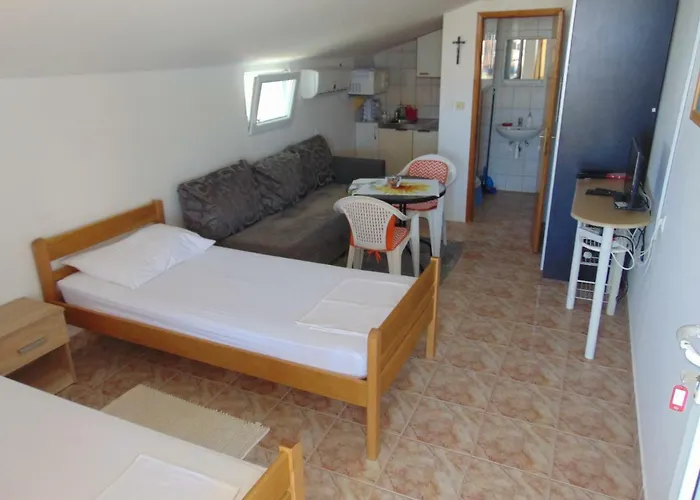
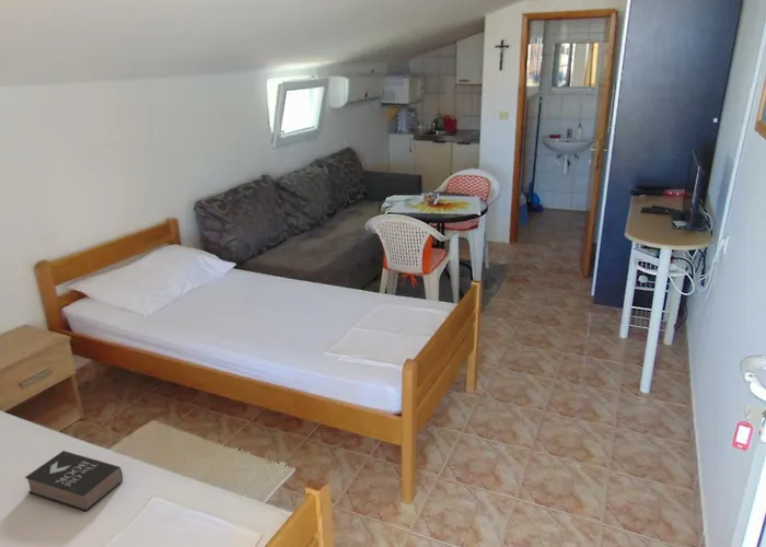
+ book (74, 478)
